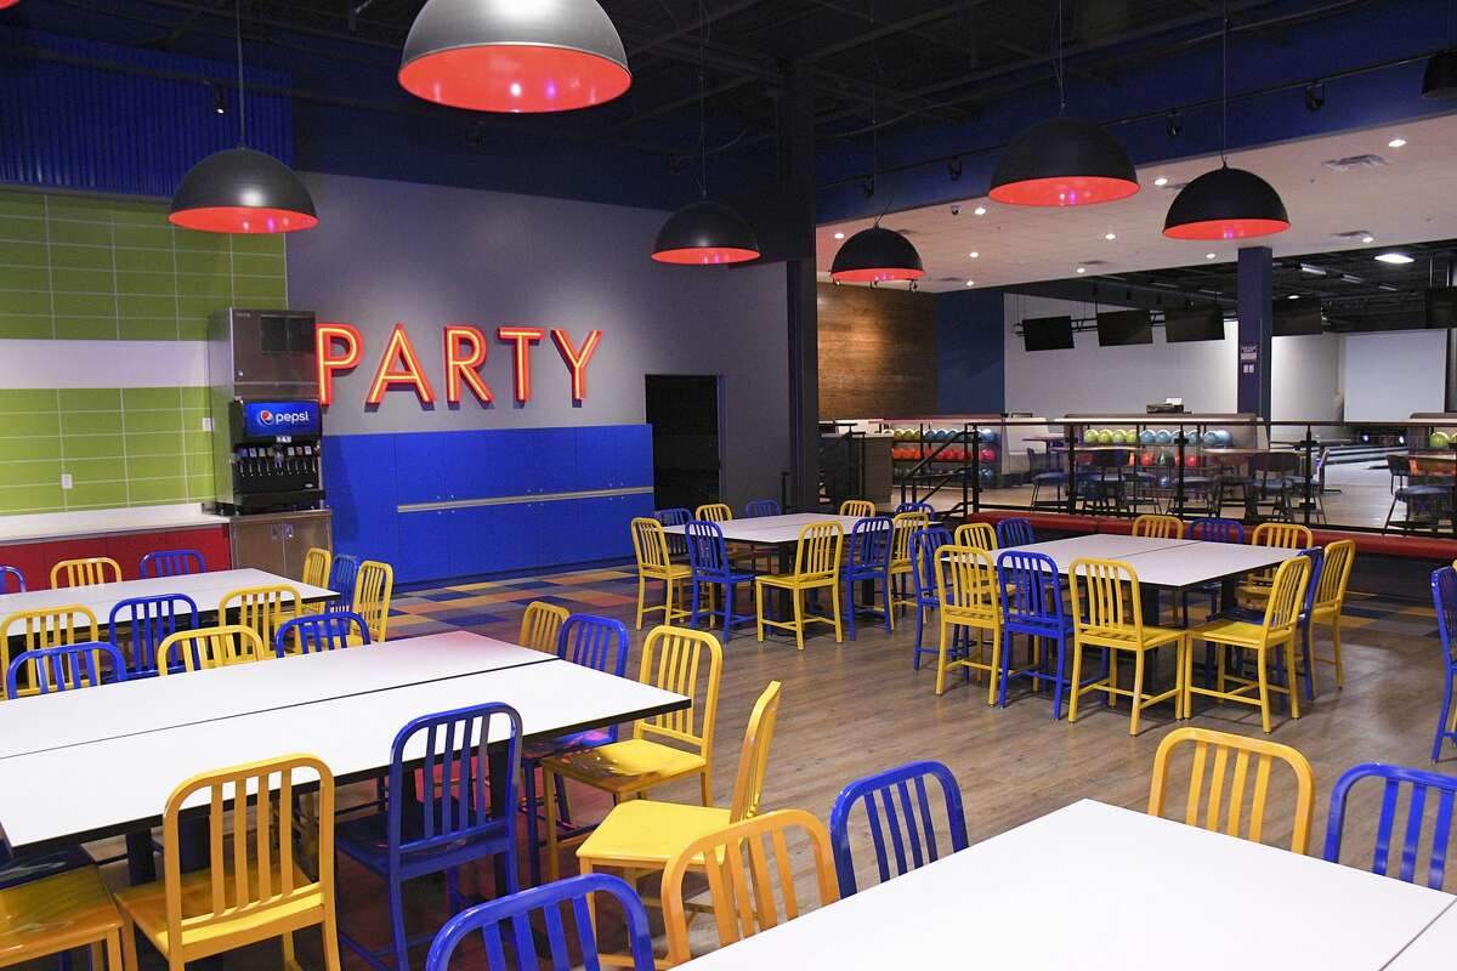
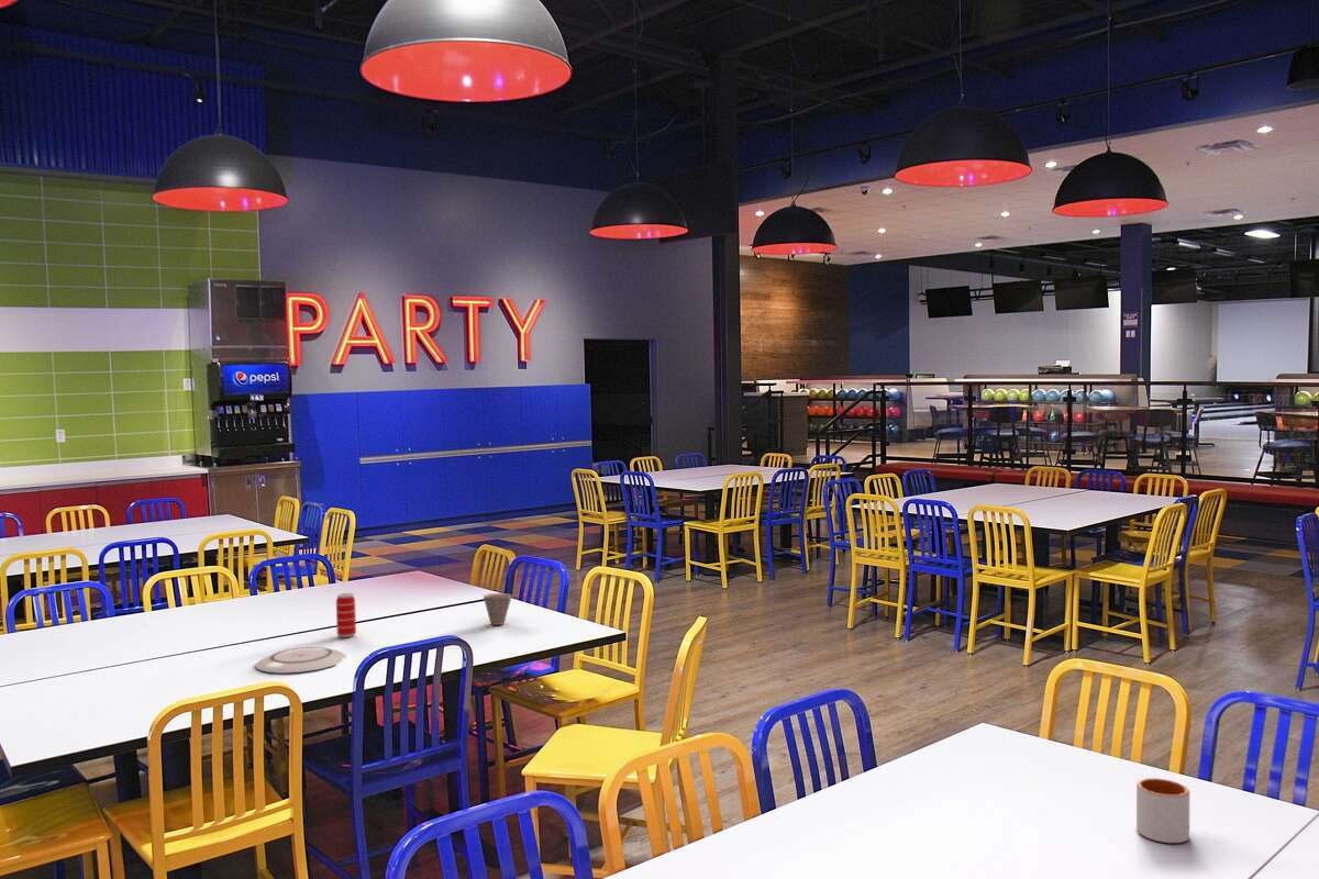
+ mug (1159, 806)
+ plate (301, 657)
+ cup (498, 609)
+ beverage can (345, 615)
